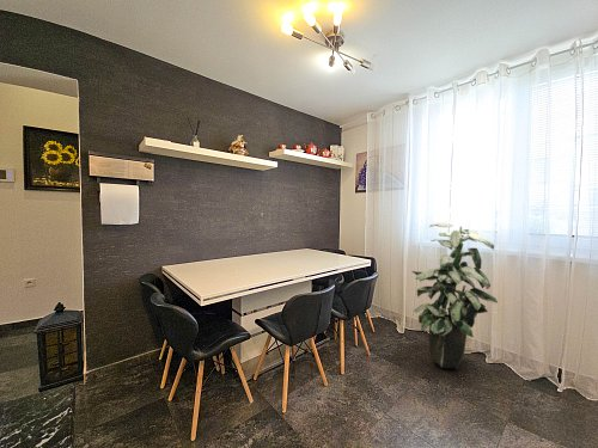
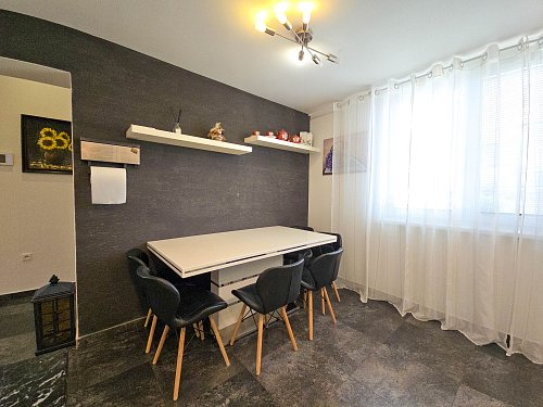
- indoor plant (448, 293)
